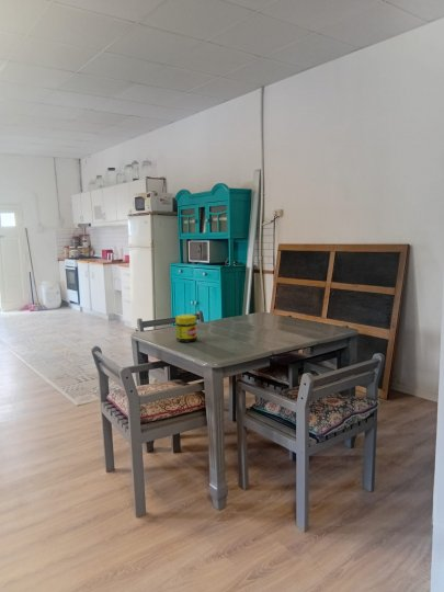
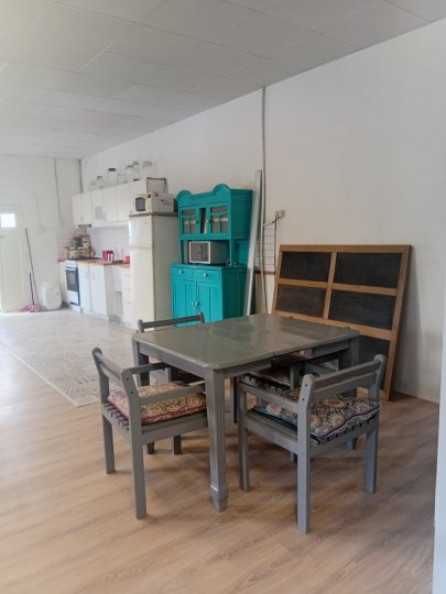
- jar (186, 328)
